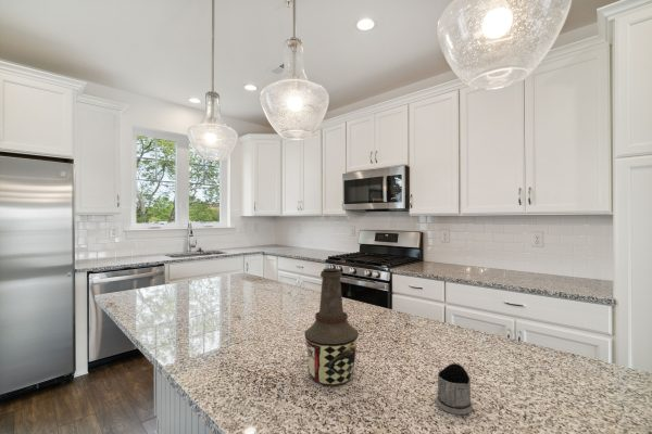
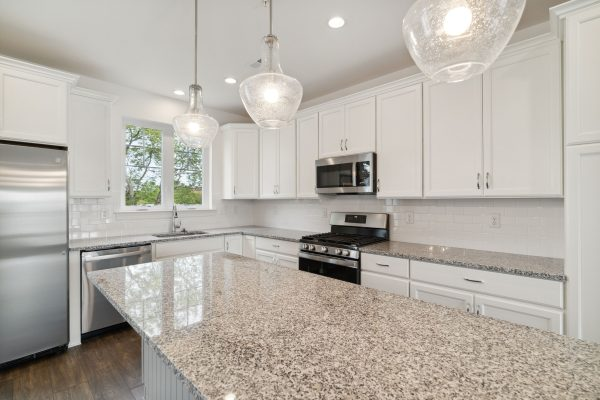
- bottle (331, 321)
- tea glass holder (452, 388)
